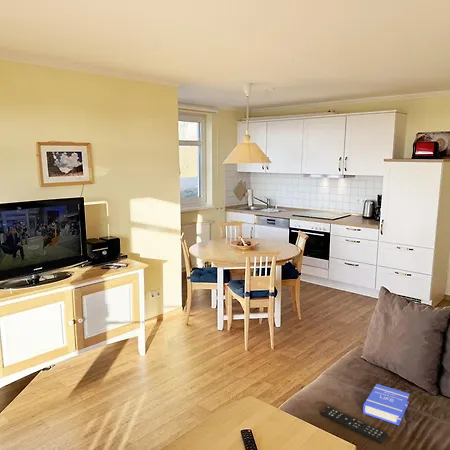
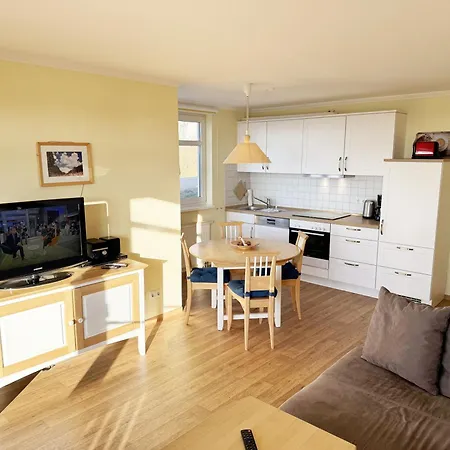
- book (386, 403)
- remote control (352, 423)
